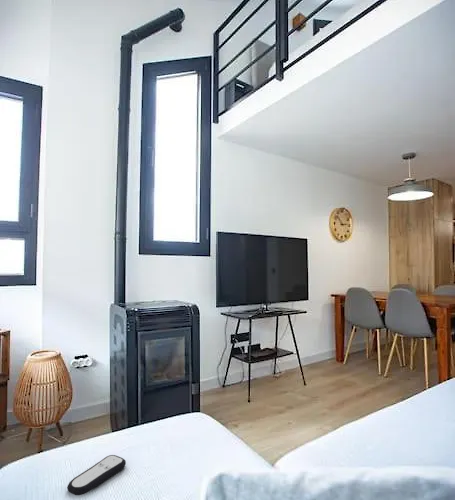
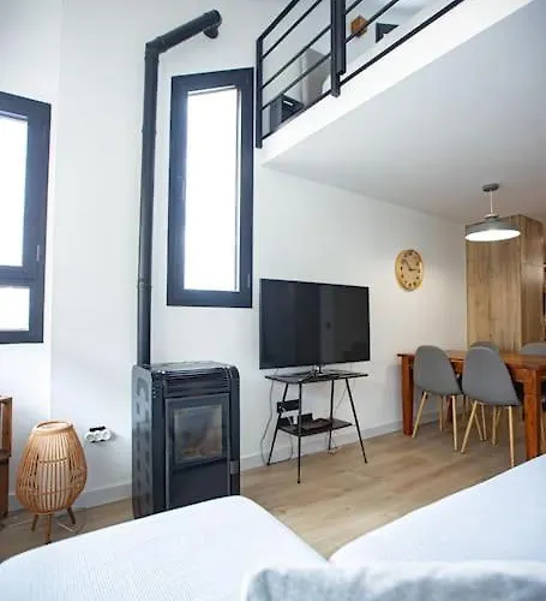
- remote control (97, 473)
